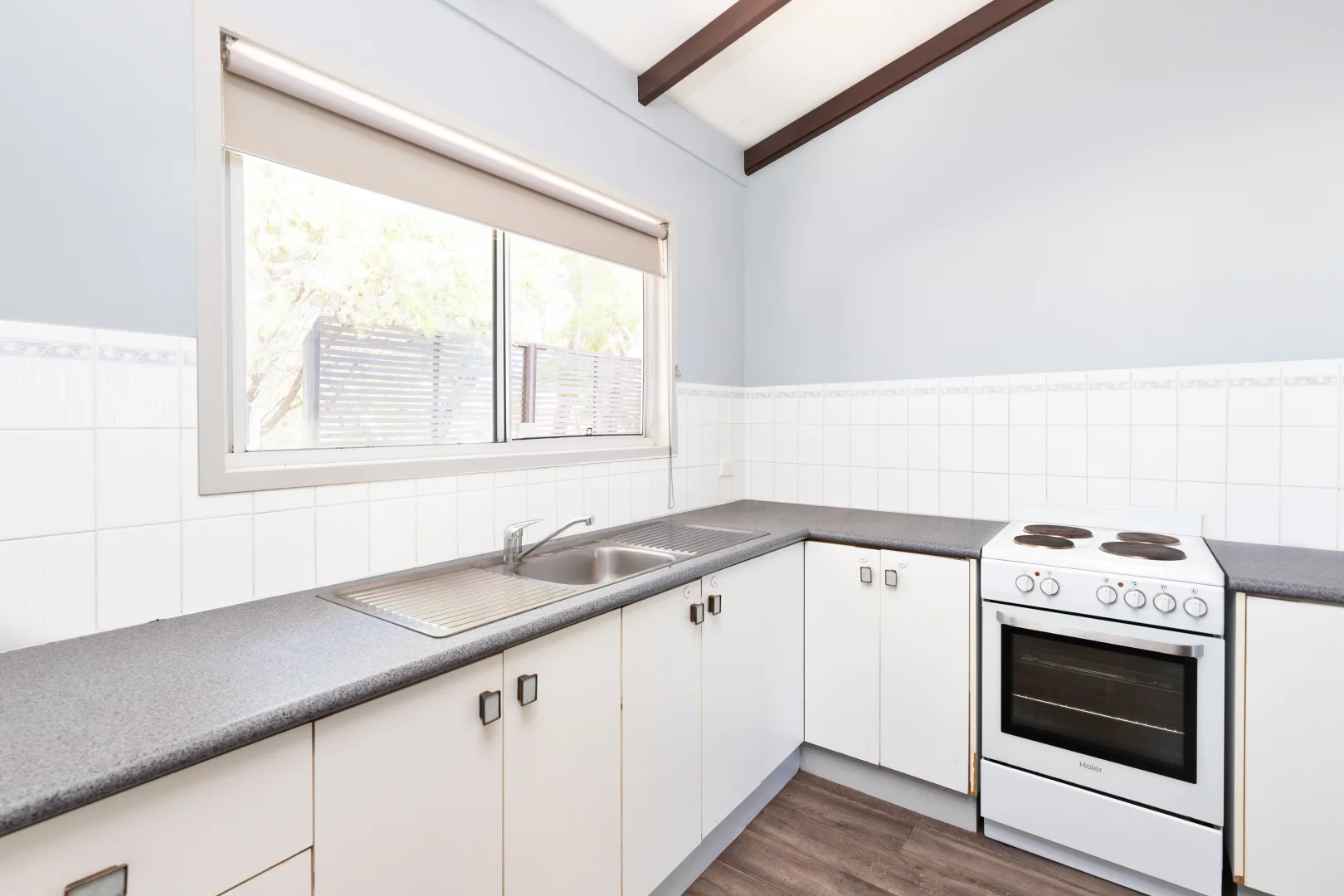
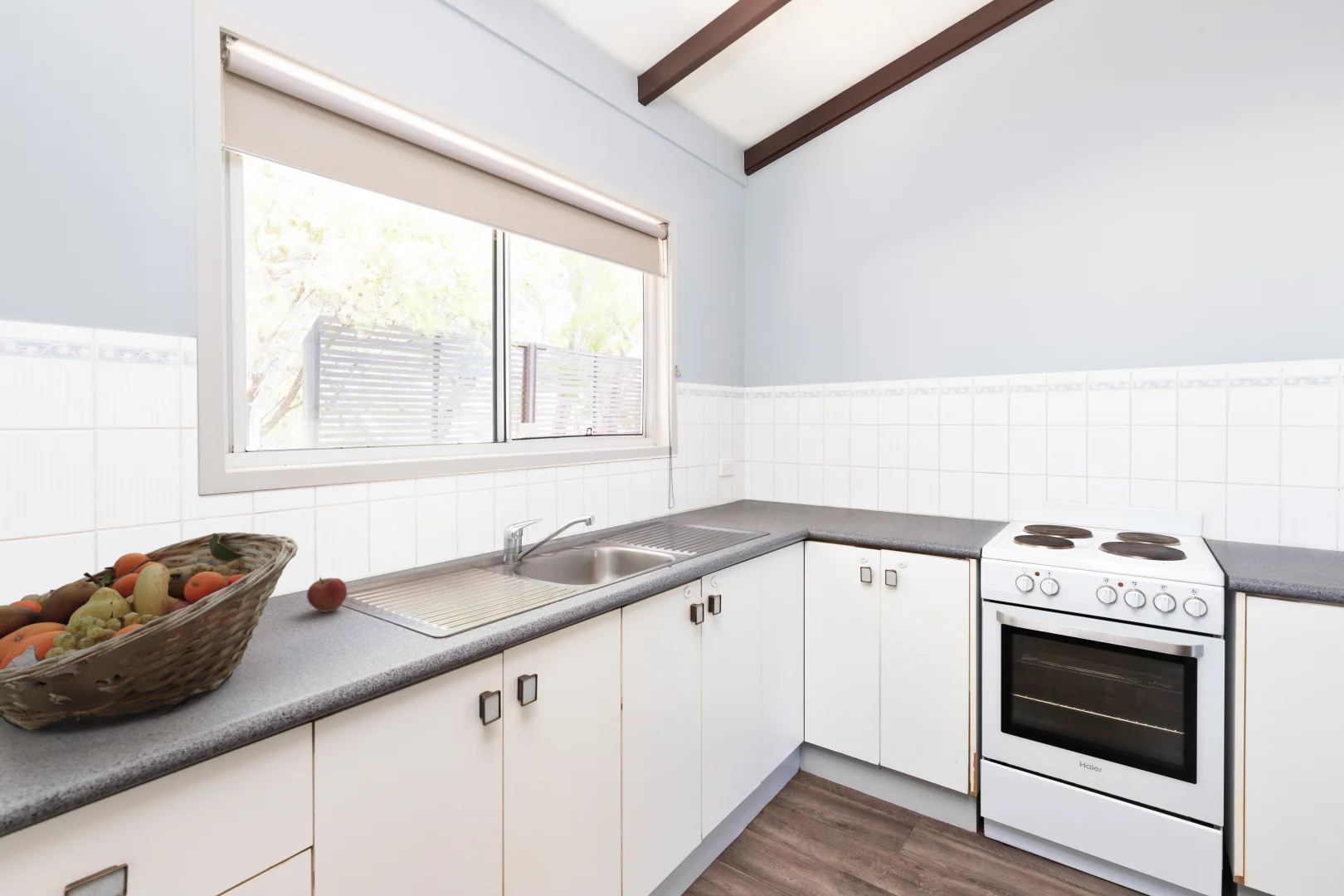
+ apple (327, 592)
+ fruit basket (143, 614)
